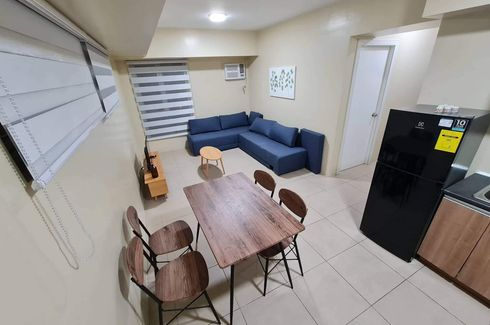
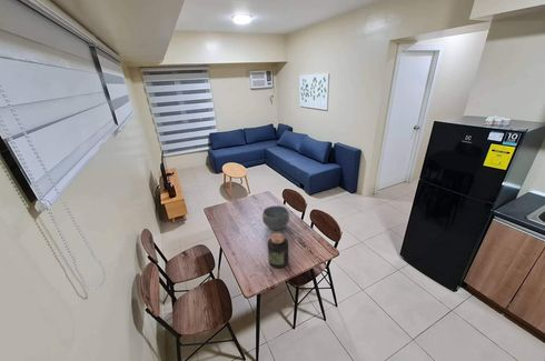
+ jar (278, 249)
+ bowl (276, 219)
